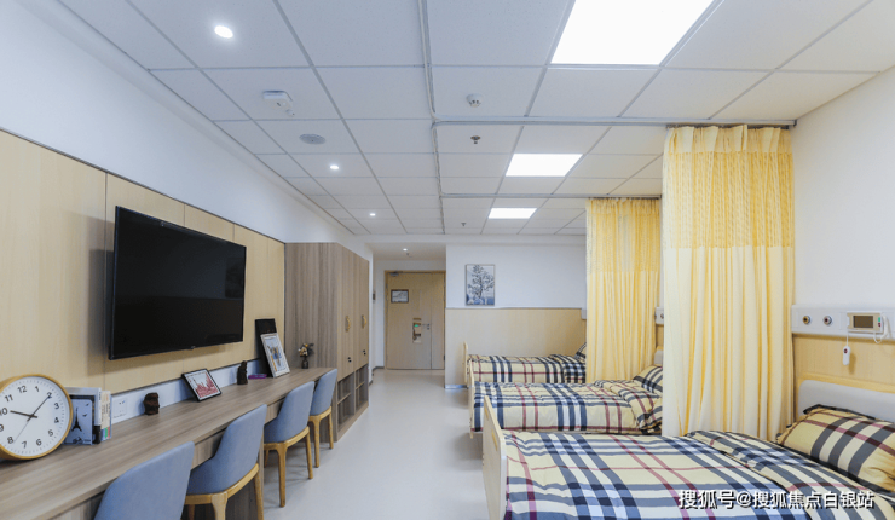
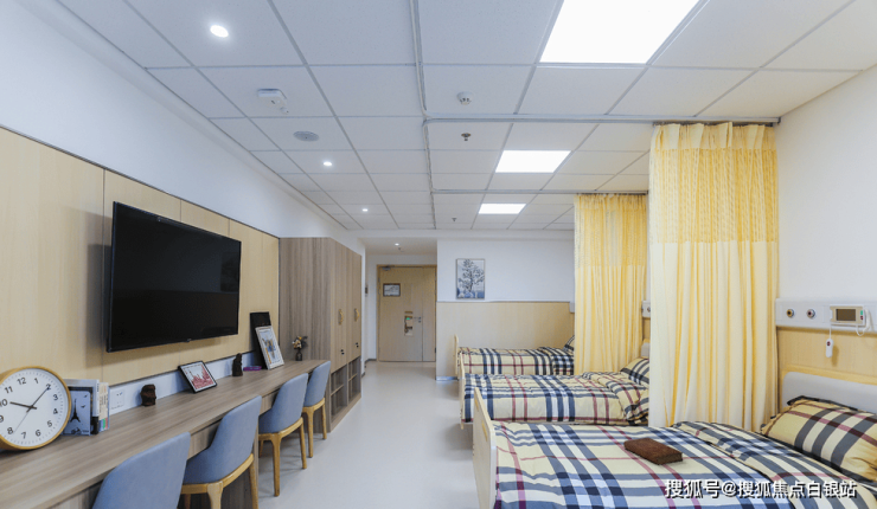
+ bible (652, 450)
